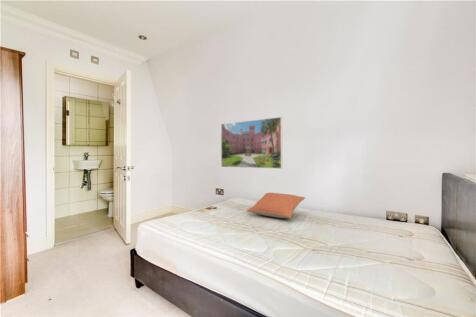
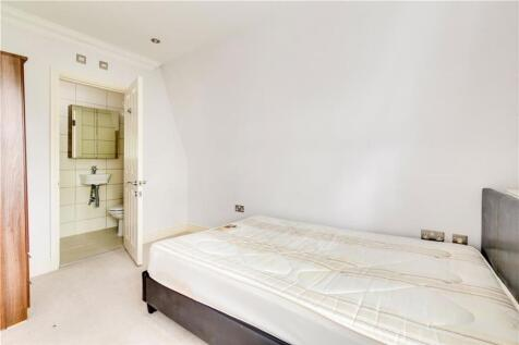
- pillow (276, 204)
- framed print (249, 144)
